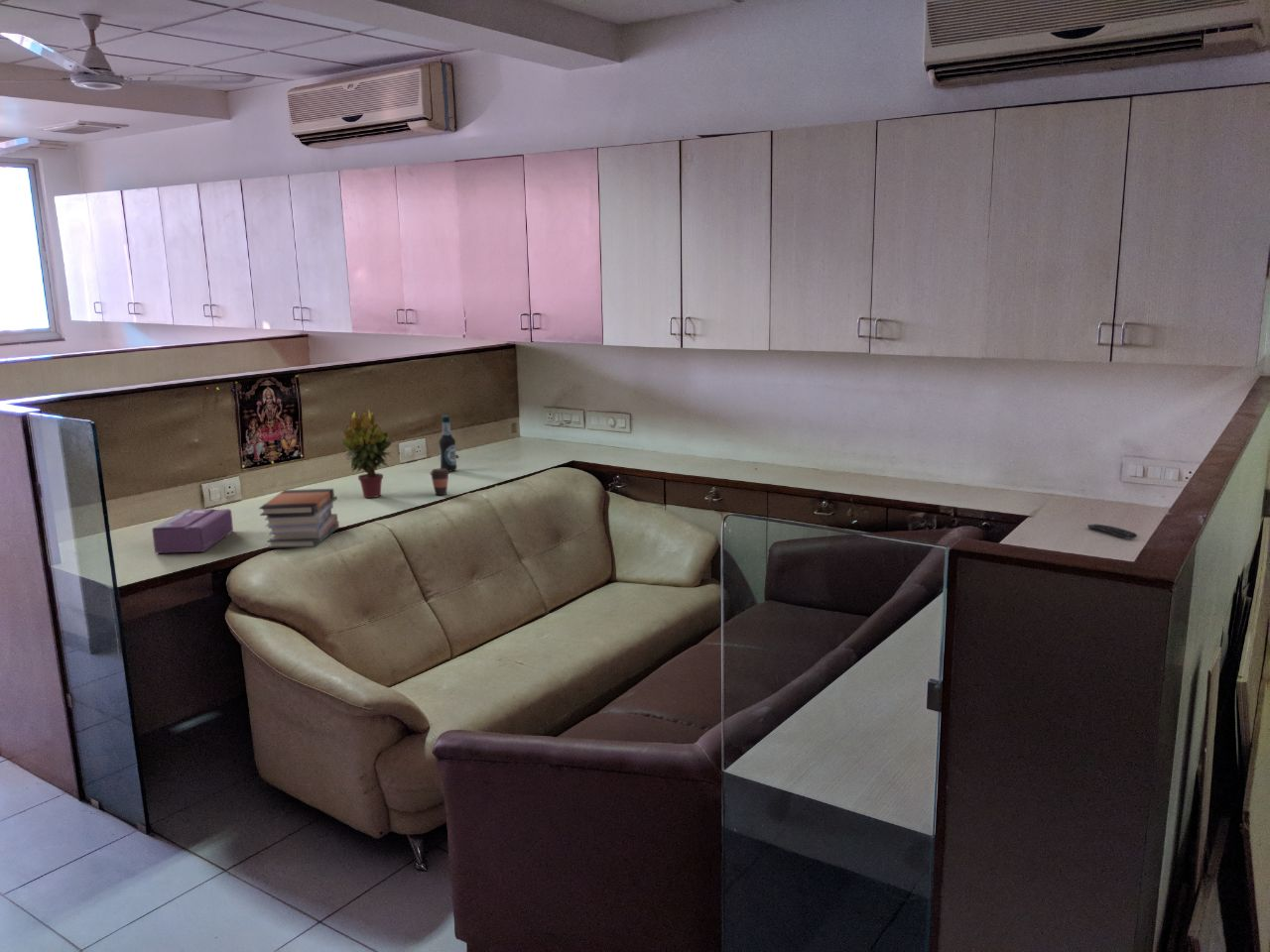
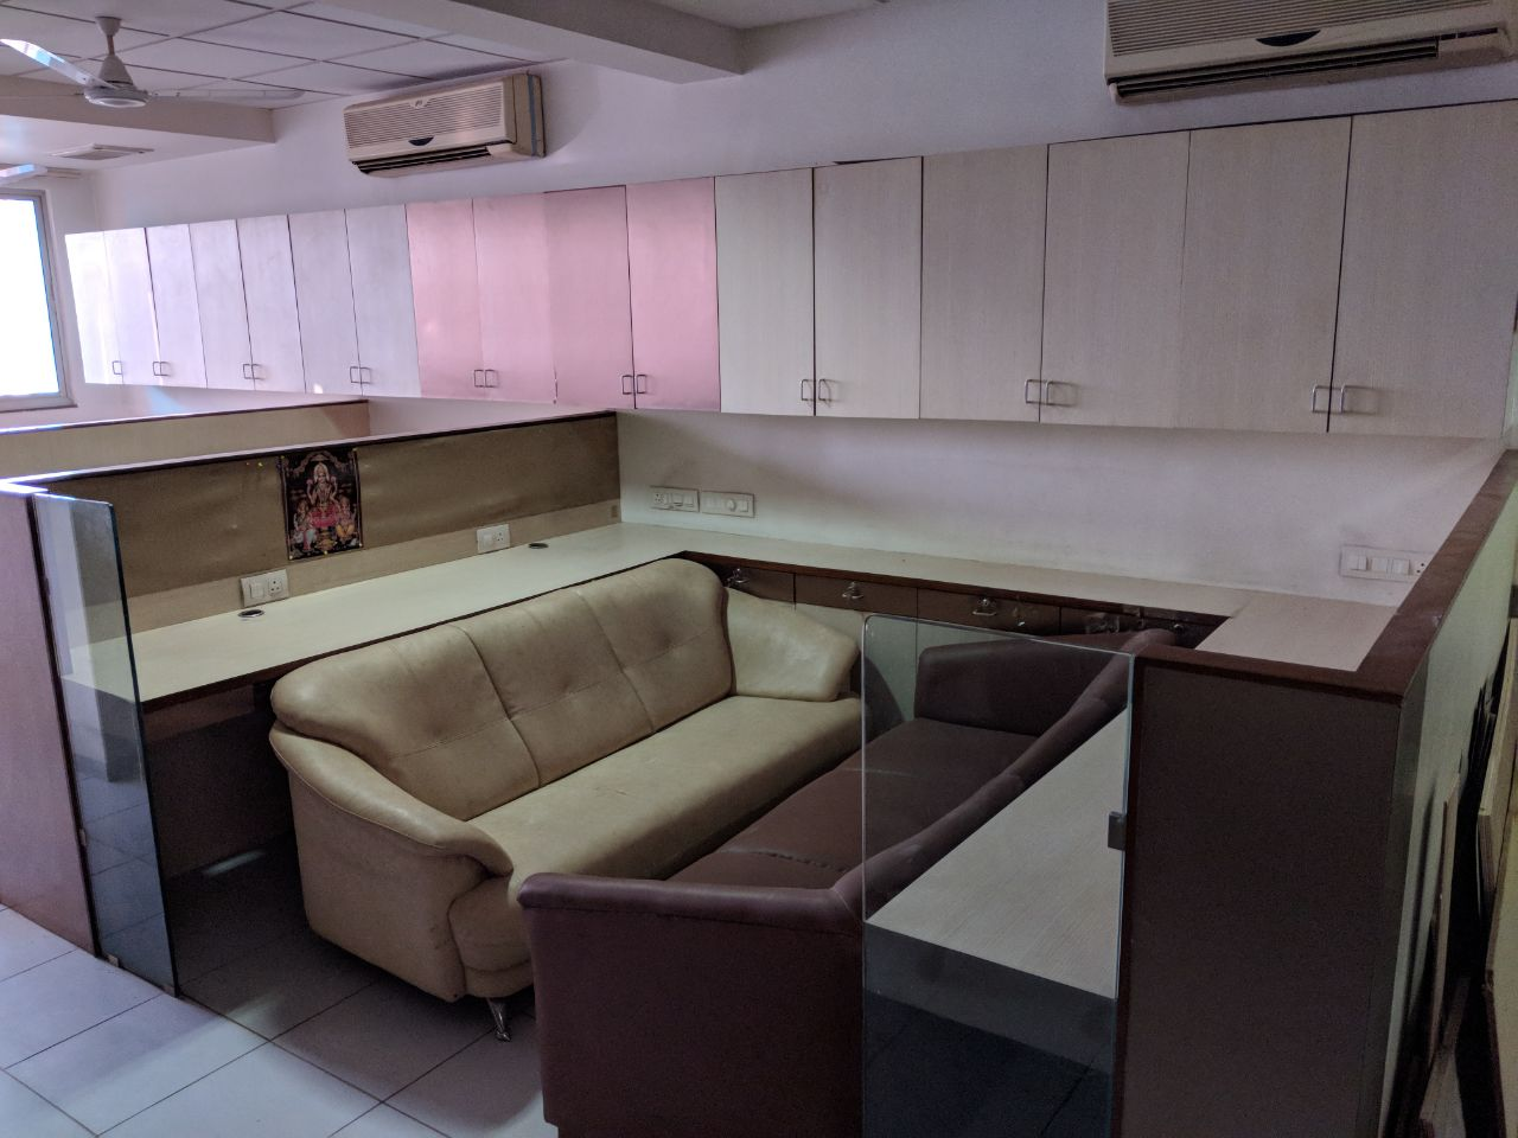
- bottle (446, 443)
- book stack (301, 518)
- remote control (1109, 530)
- potted plant (368, 452)
- tissue box (194, 530)
- coffee cup (440, 482)
